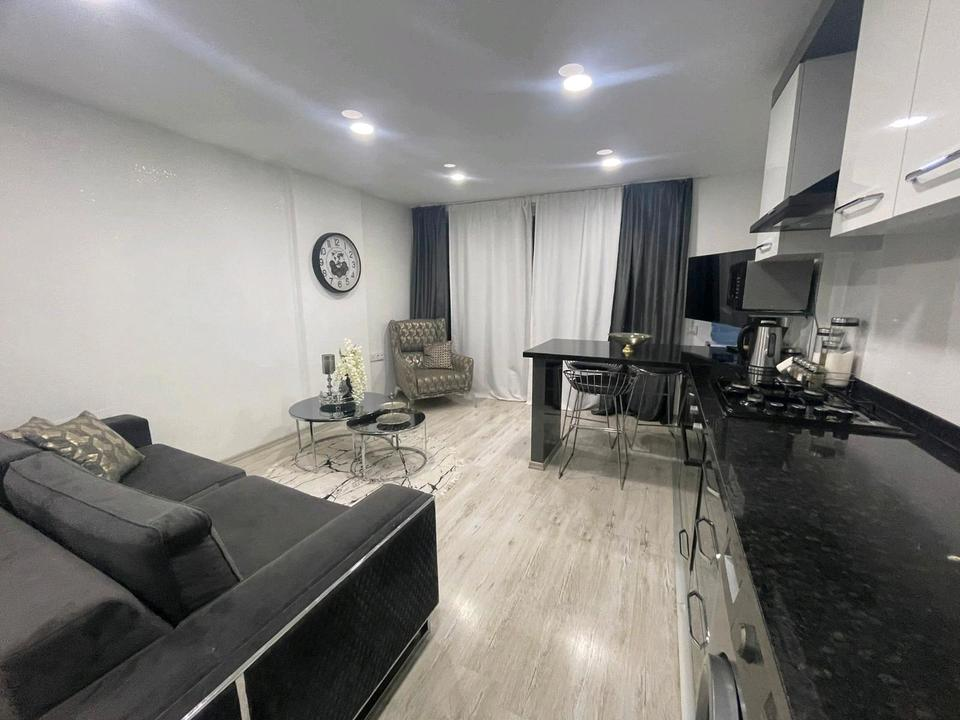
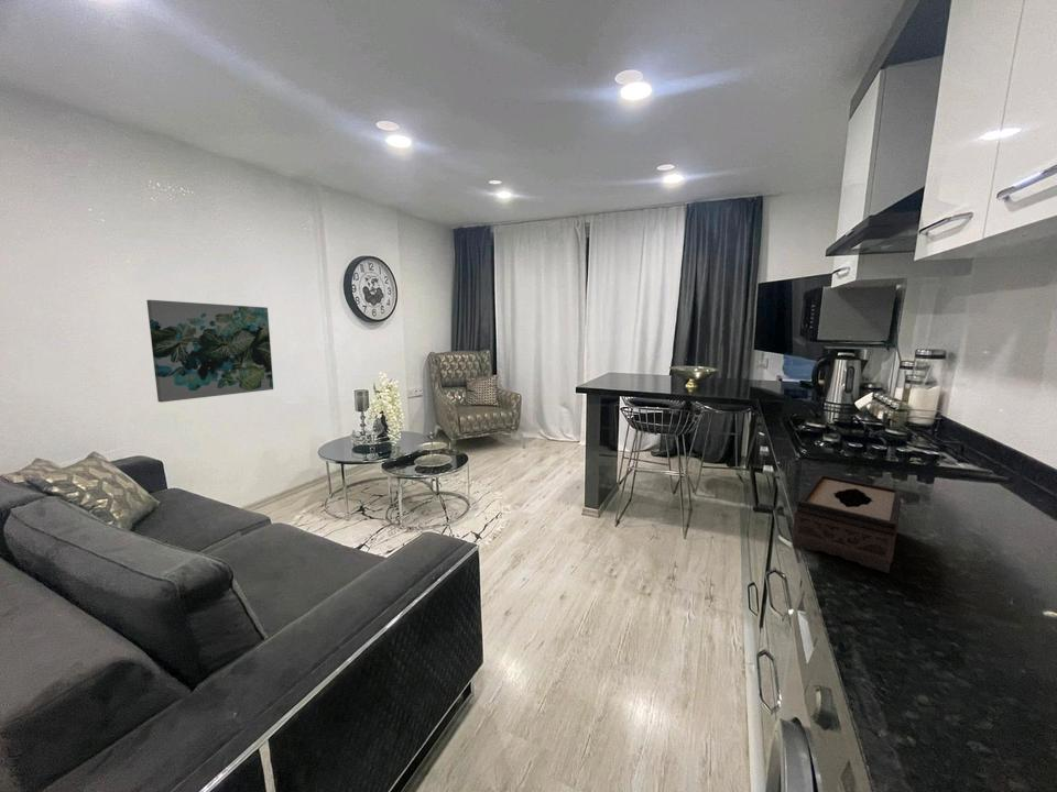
+ tissue box (849, 516)
+ wall art (217, 350)
